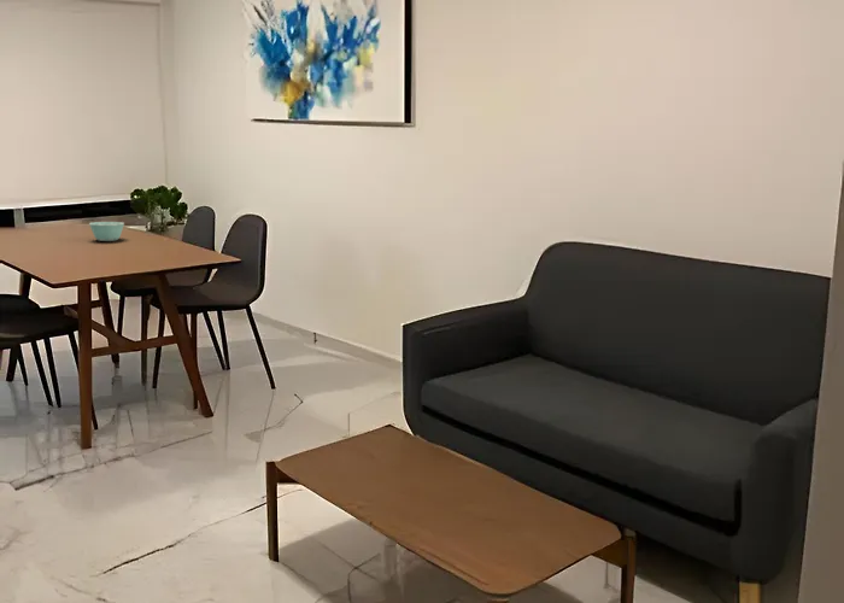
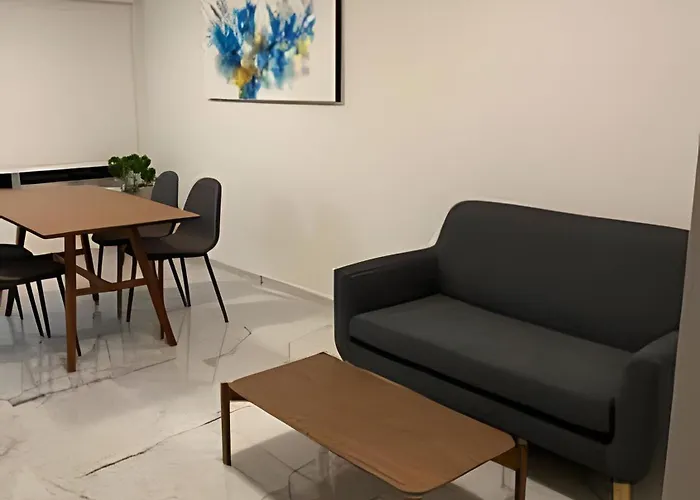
- bowl (107, 230)
